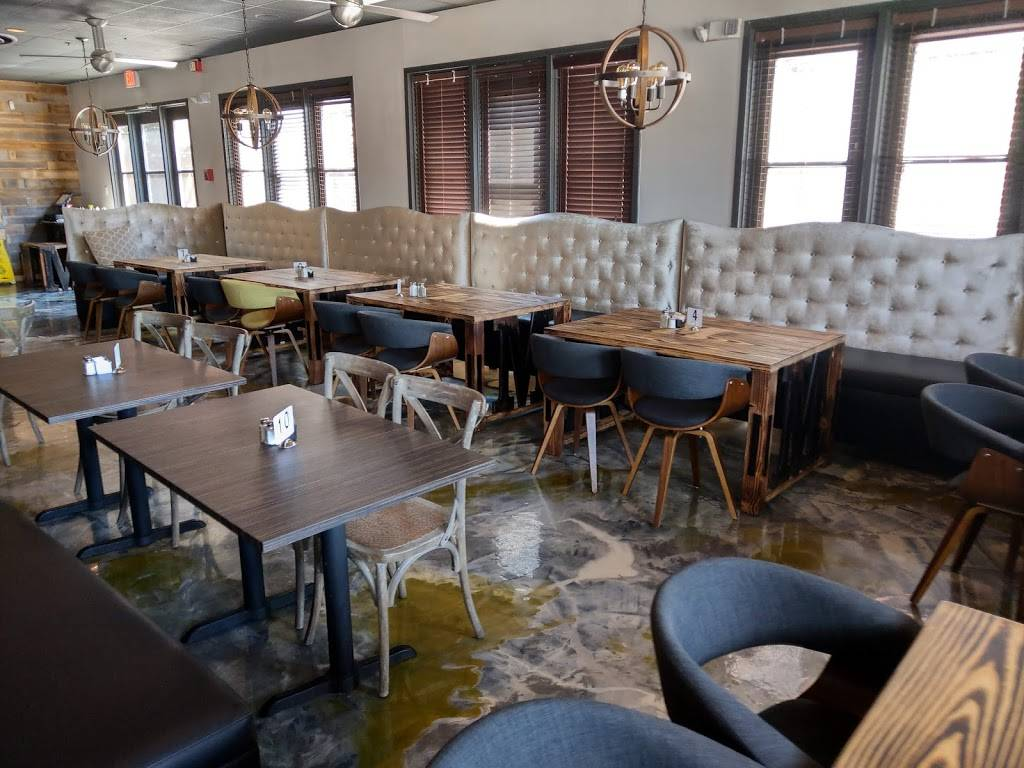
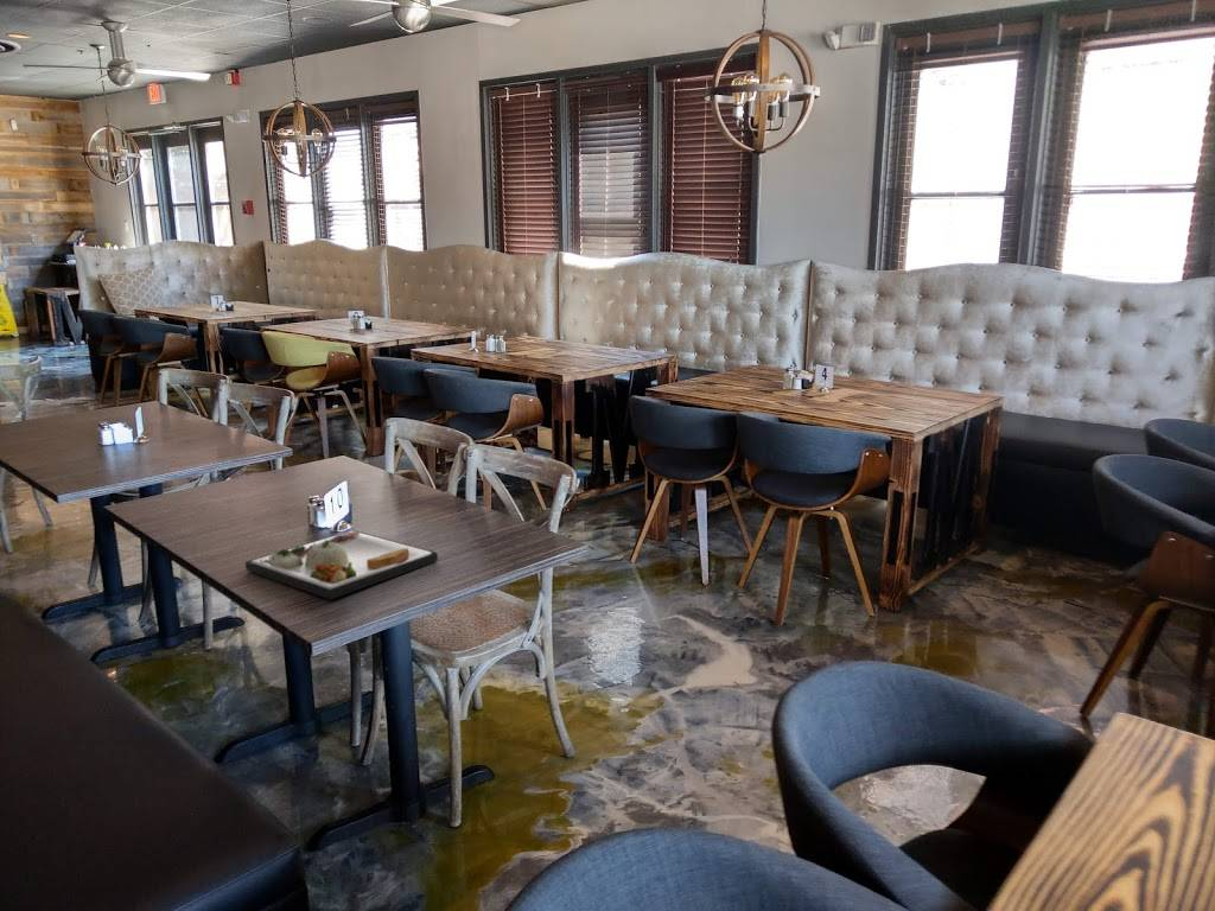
+ dinner plate (342, 550)
